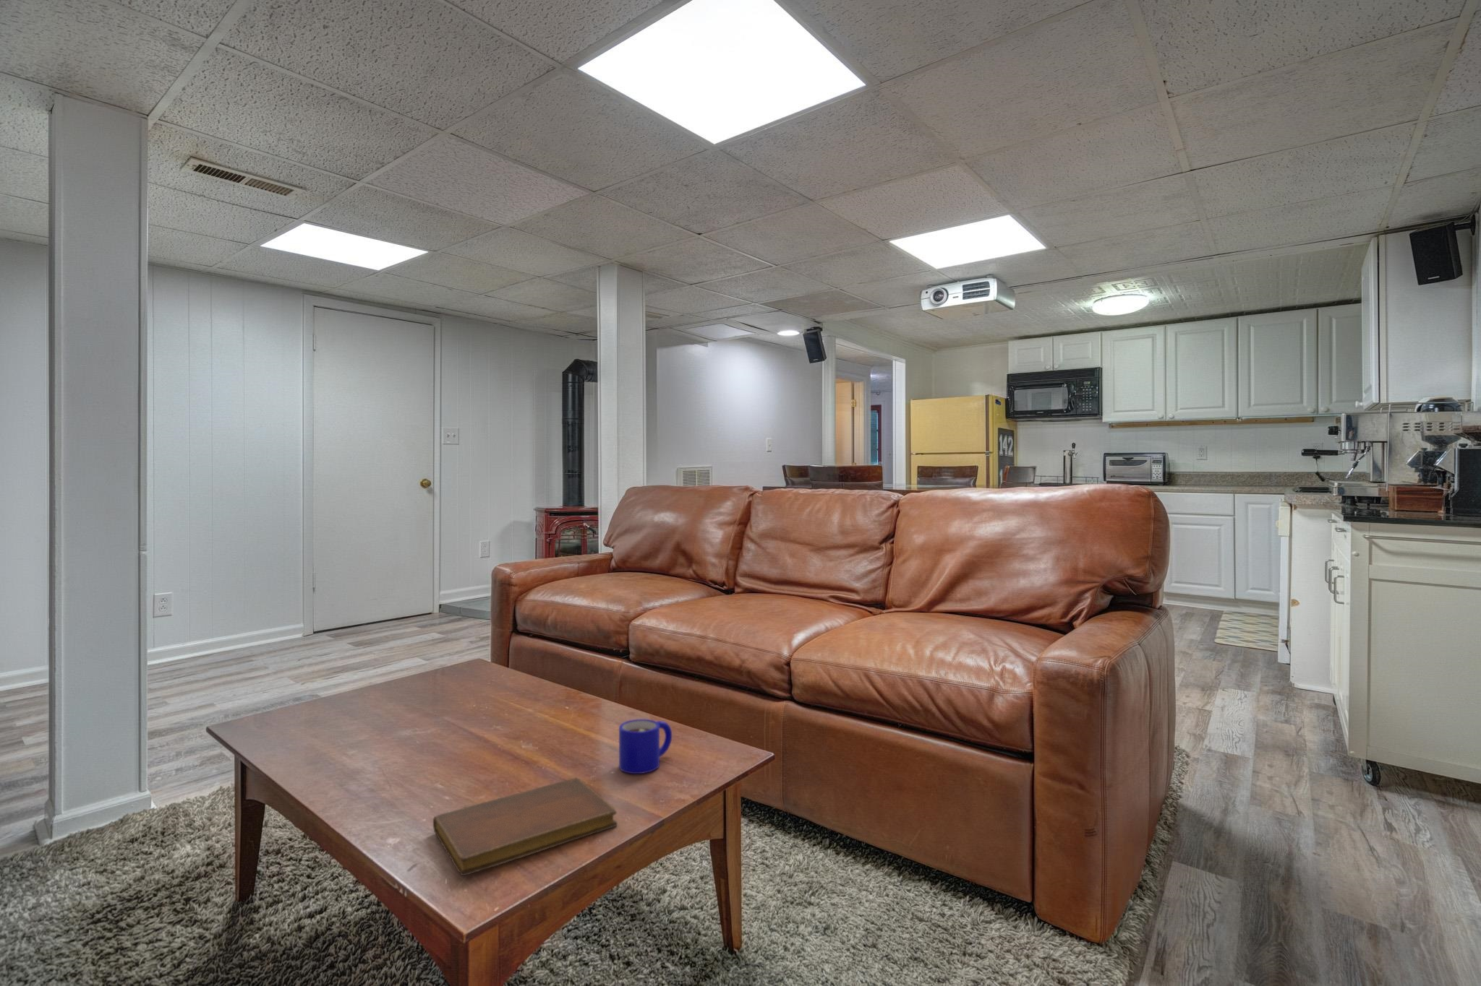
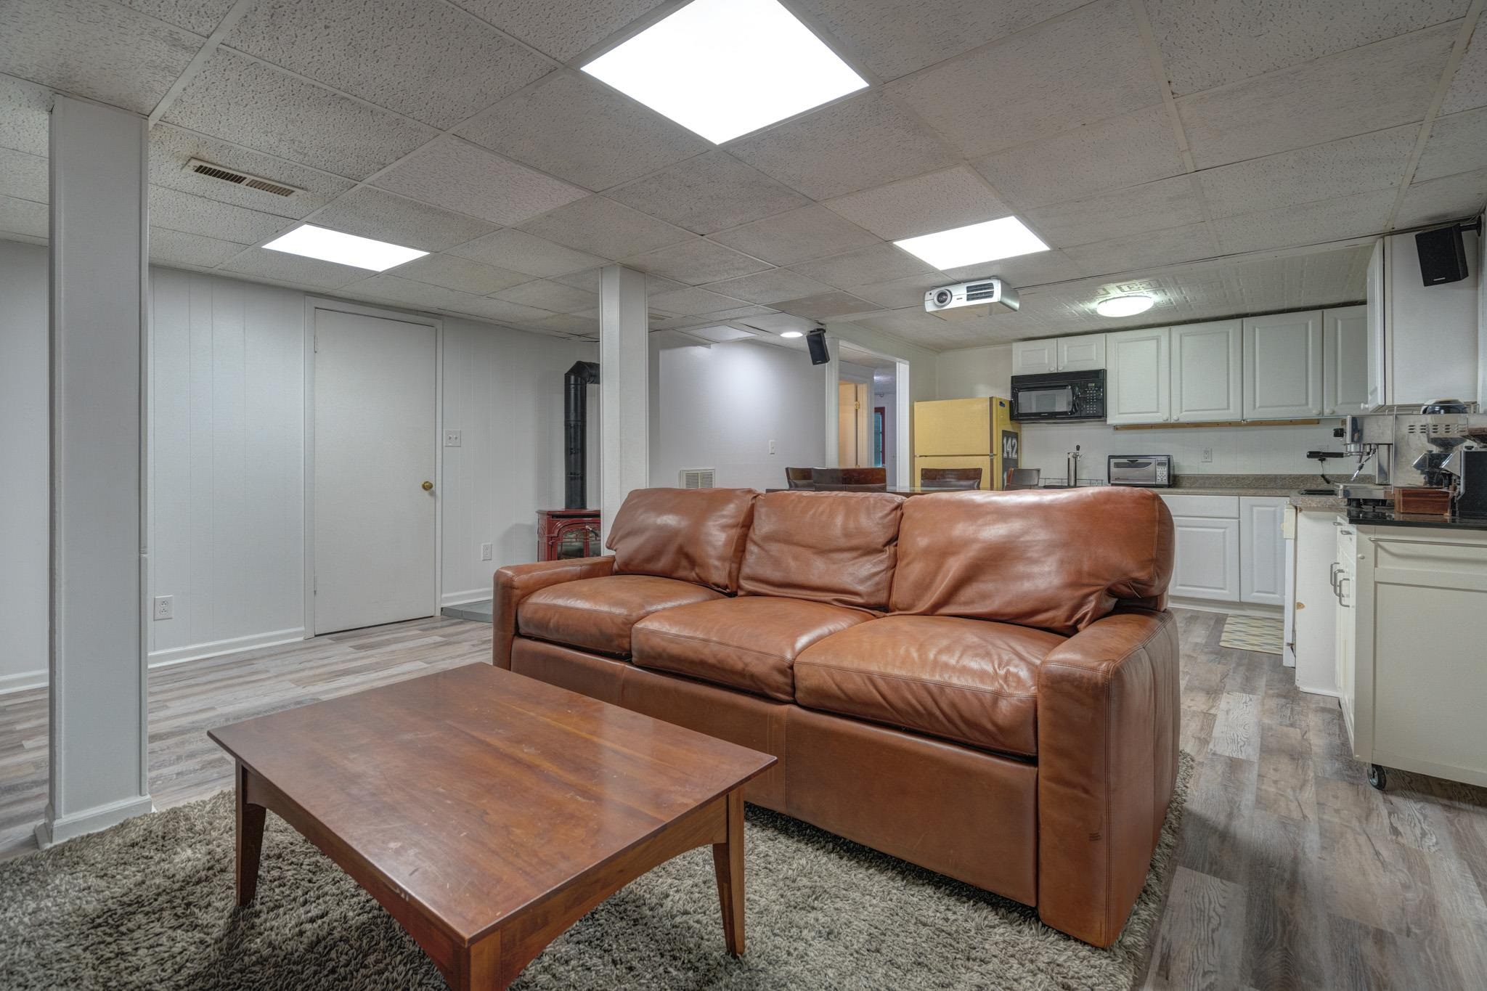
- notebook (525, 820)
- mug (647, 743)
